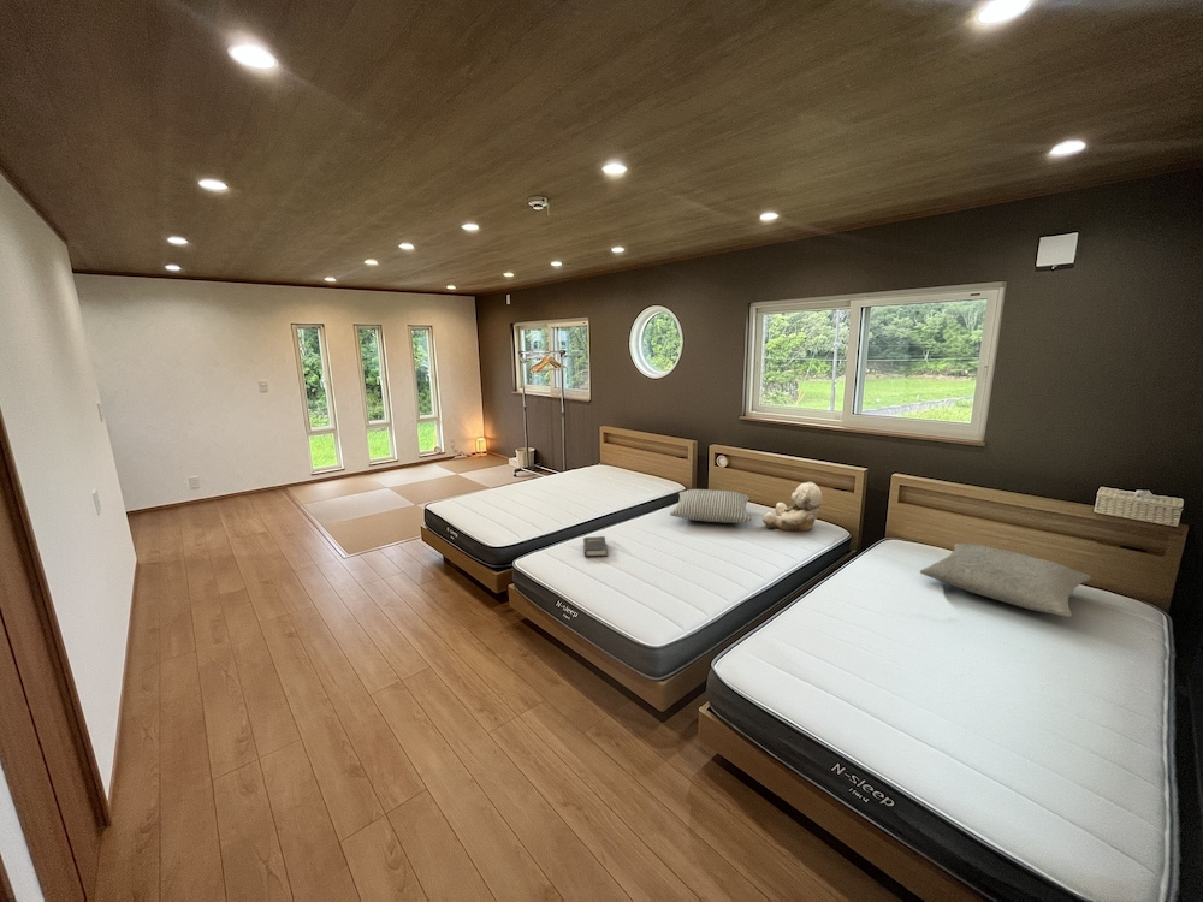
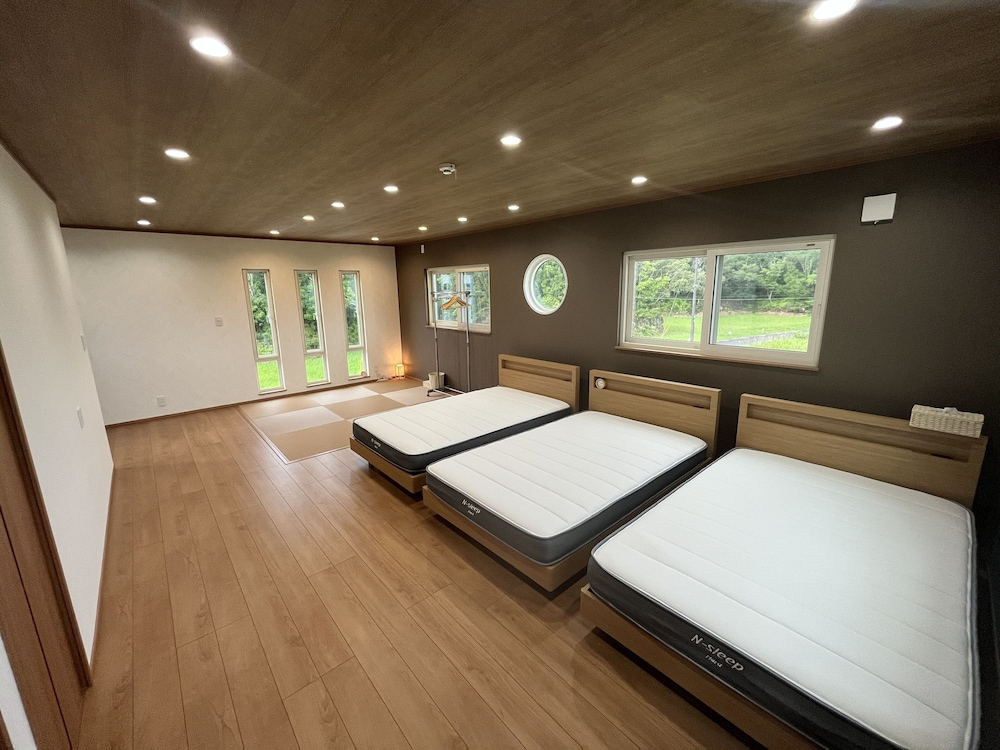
- pillow (711, 505)
- hardback book (594, 546)
- teddy bear (794, 504)
- pillow (1003, 574)
